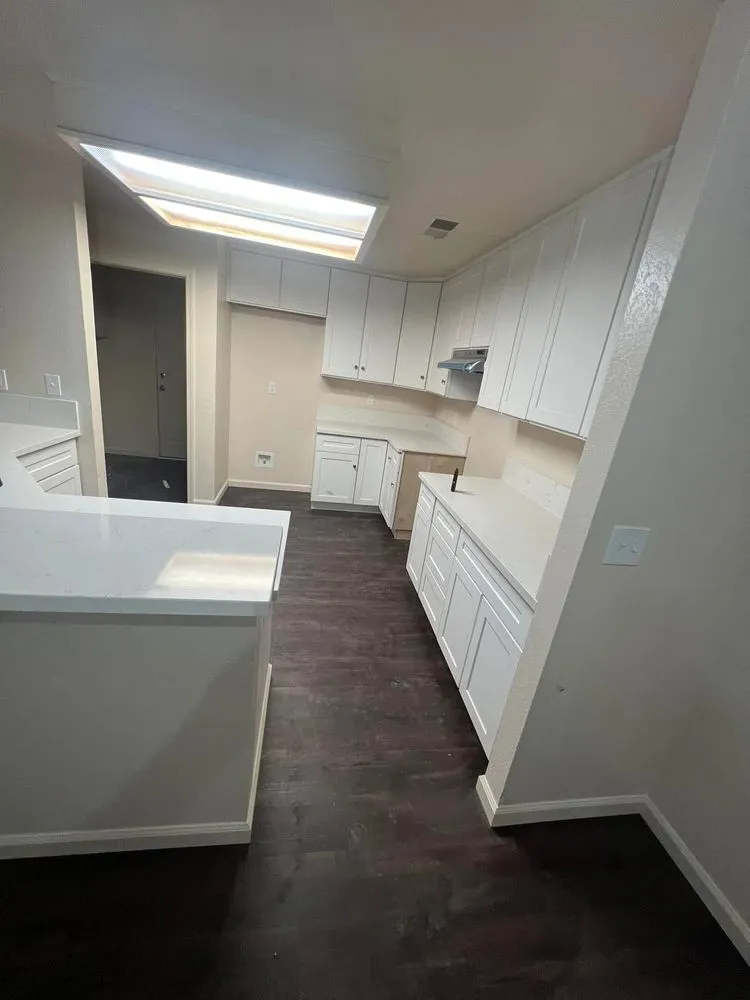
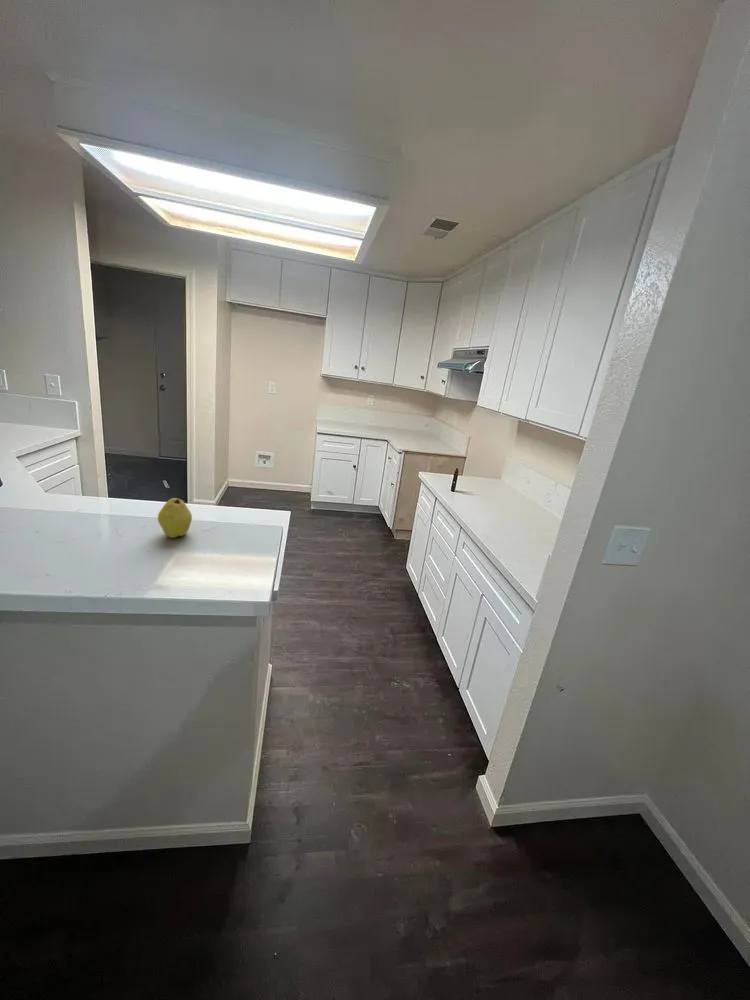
+ fruit (175, 516)
